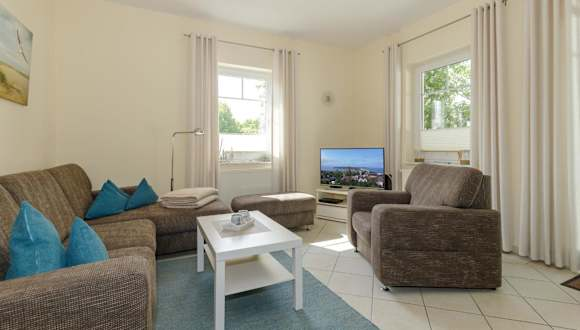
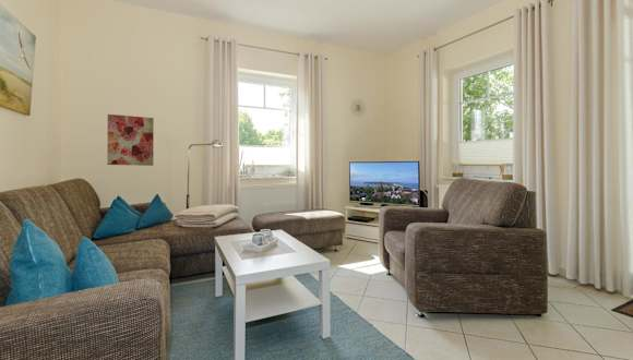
+ wall art (131, 140)
